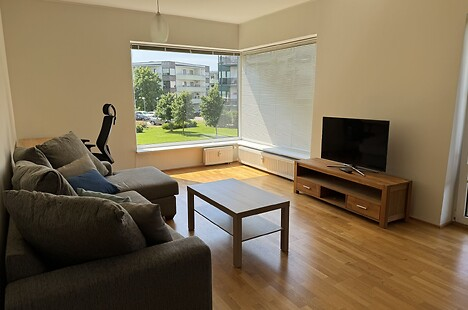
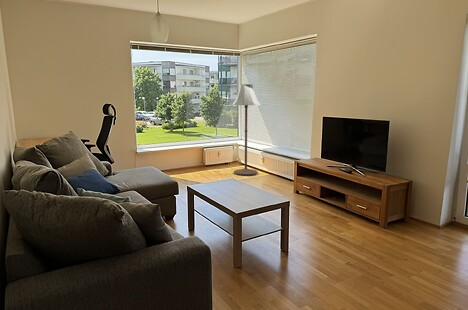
+ floor lamp (246, 129)
